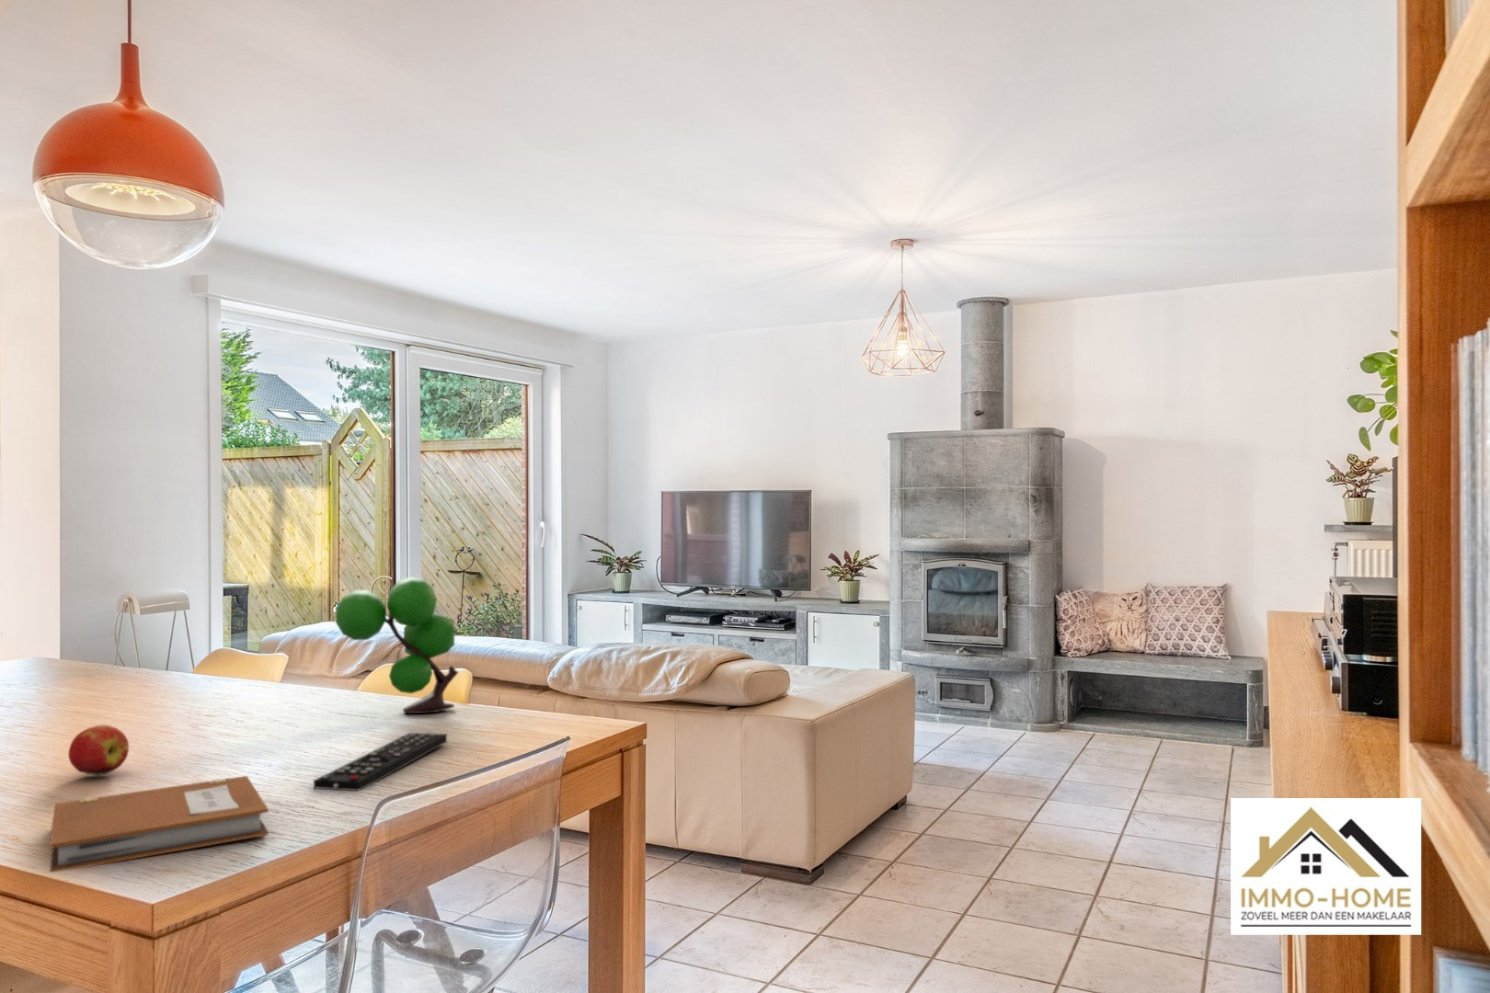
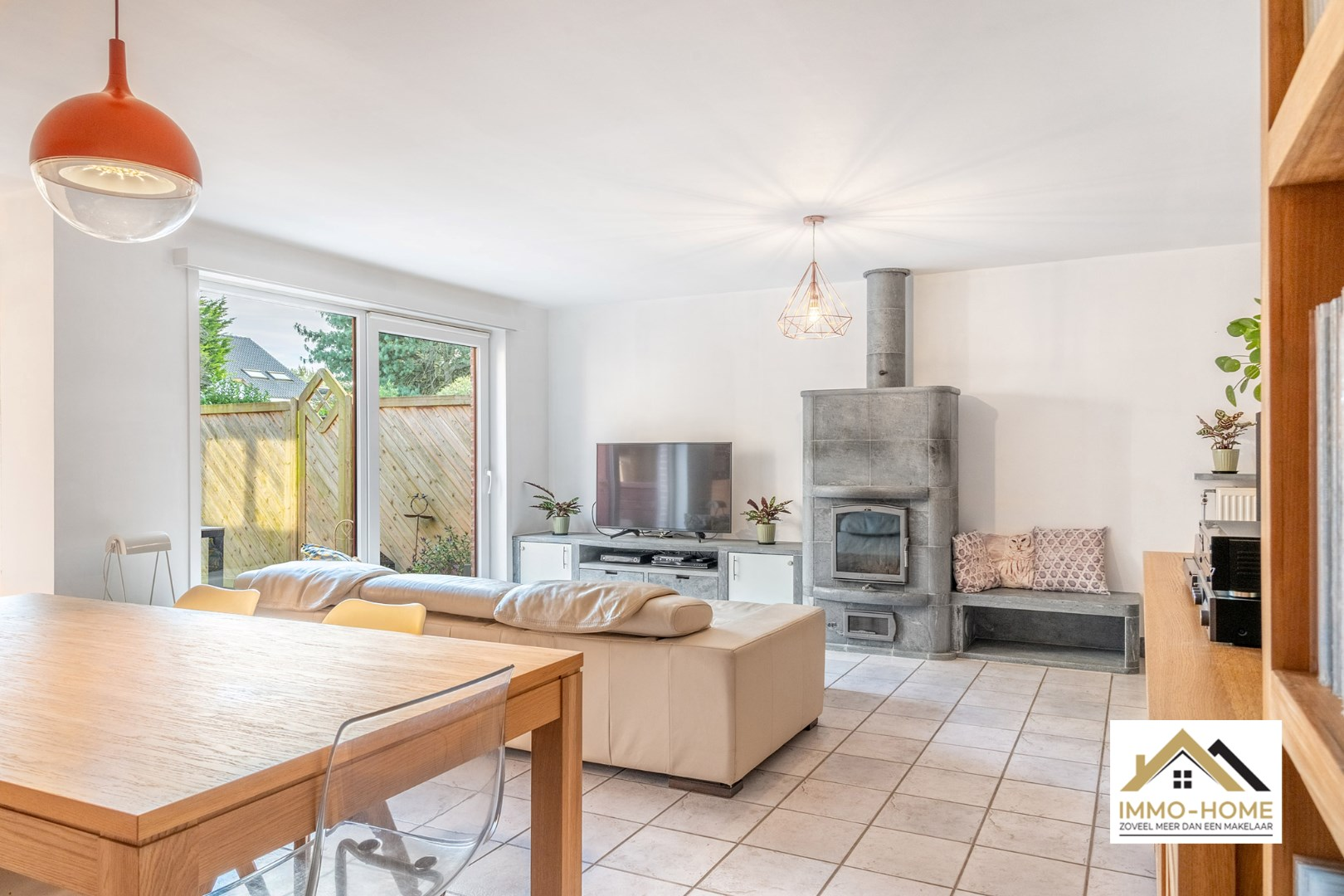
- plant (401, 643)
- remote control (386, 758)
- apple (98, 749)
- notebook (165, 817)
